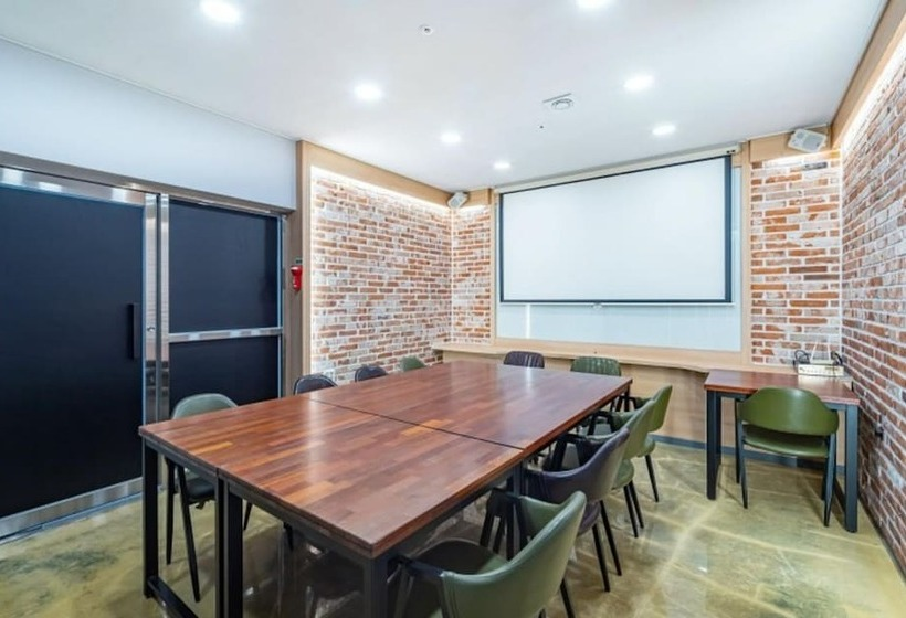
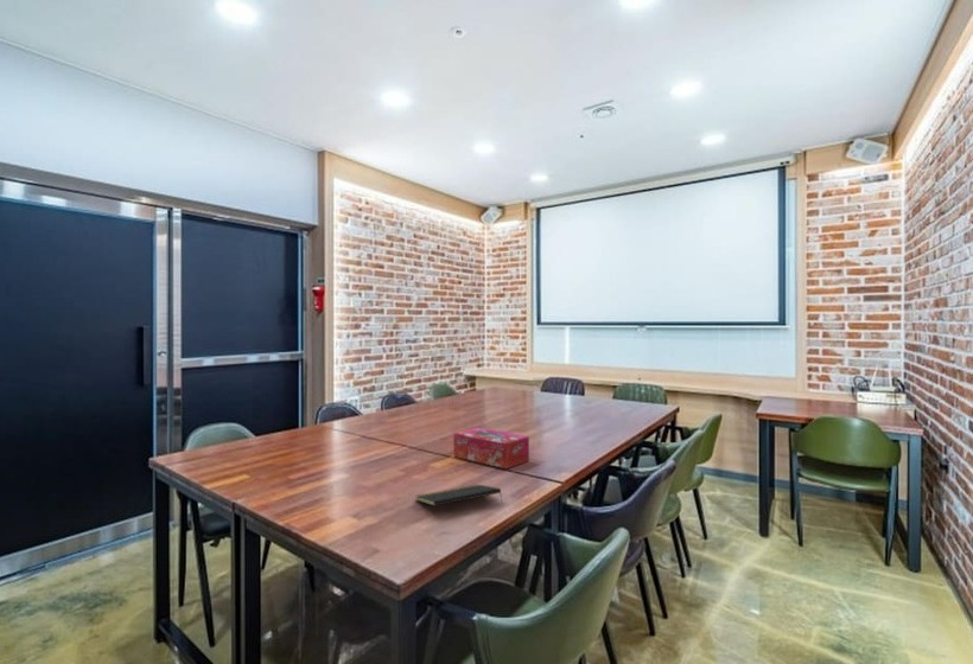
+ tissue box (490, 446)
+ notepad (457, 493)
